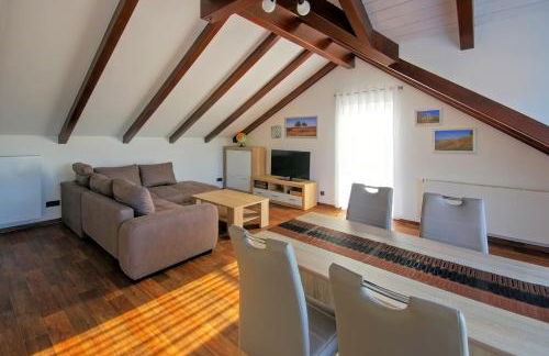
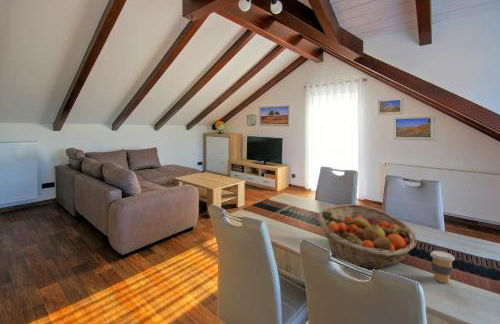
+ fruit basket (364, 232)
+ coffee cup (441, 266)
